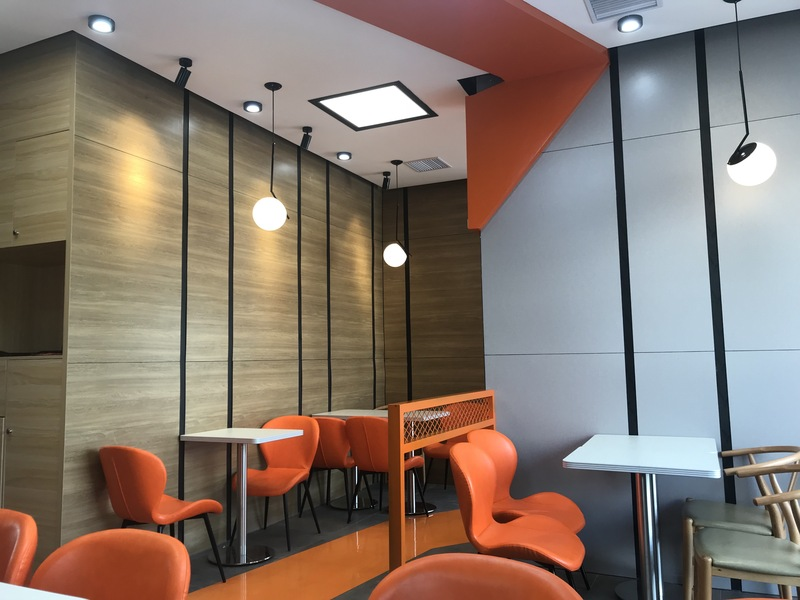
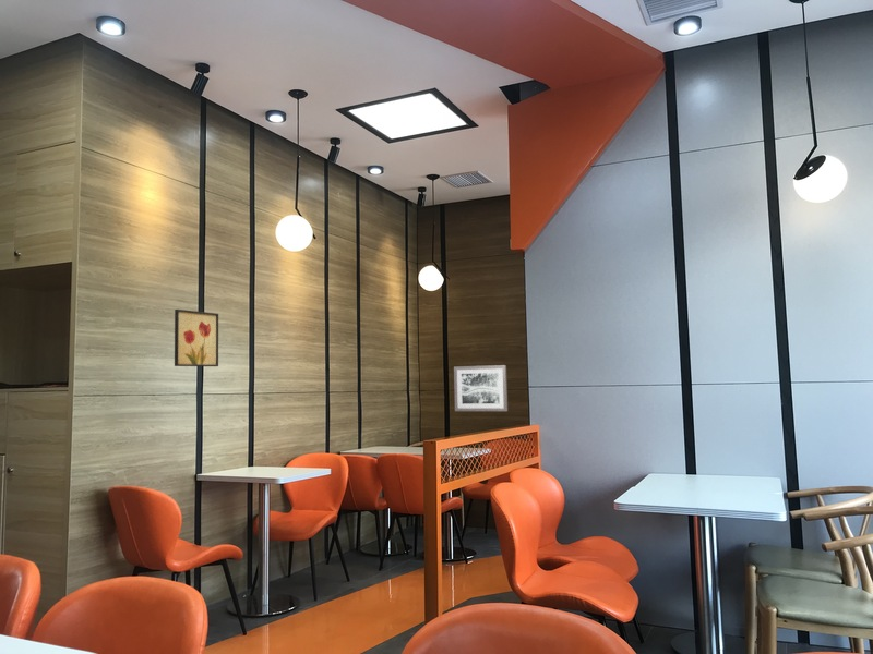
+ wall art (196, 338)
+ wall art (480, 388)
